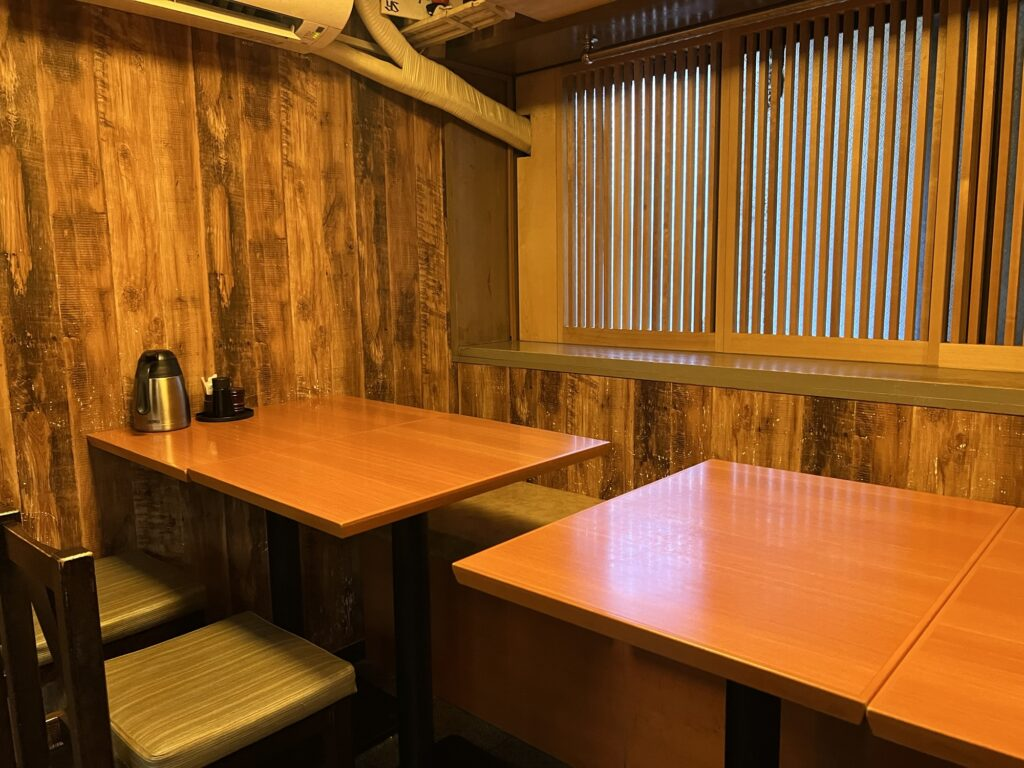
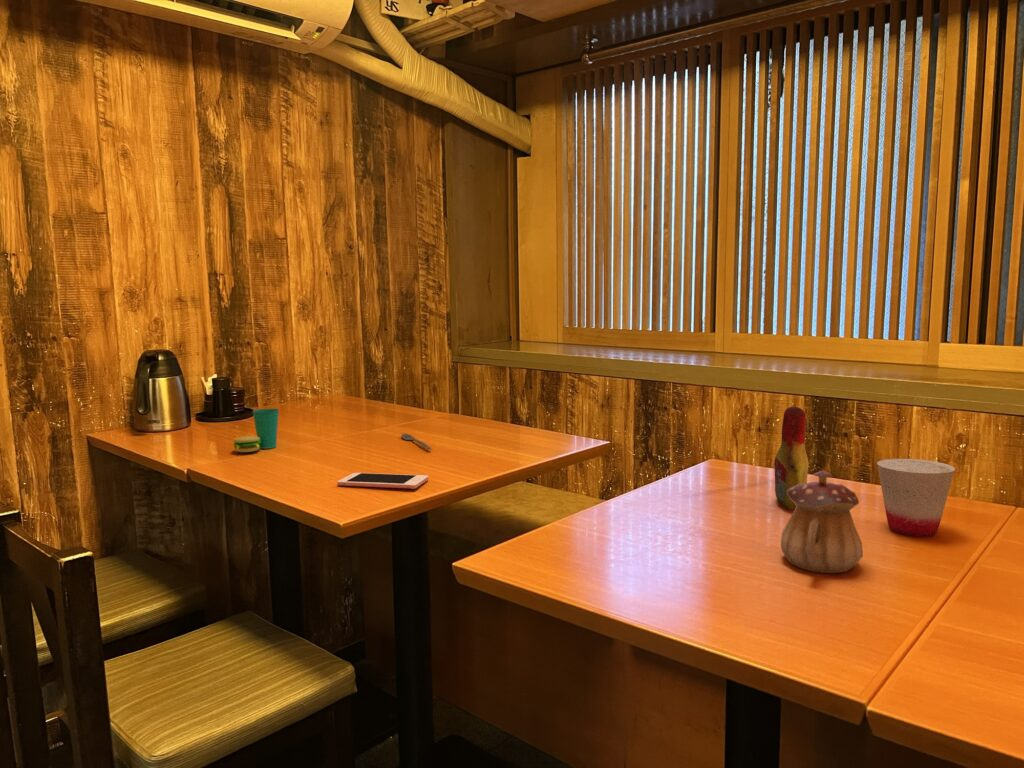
+ spoon (416, 441)
+ cup (913, 498)
+ teapot (820, 518)
+ bottle (791, 456)
+ cup (256, 430)
+ cell phone (383, 480)
